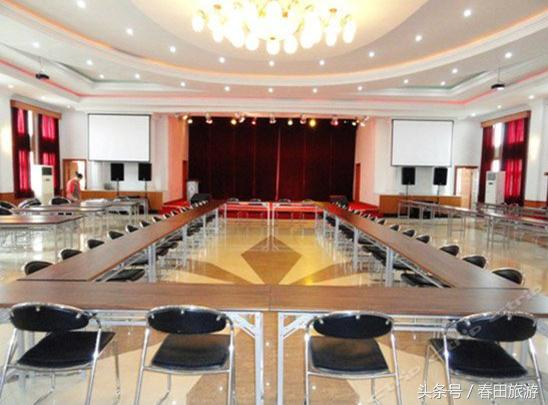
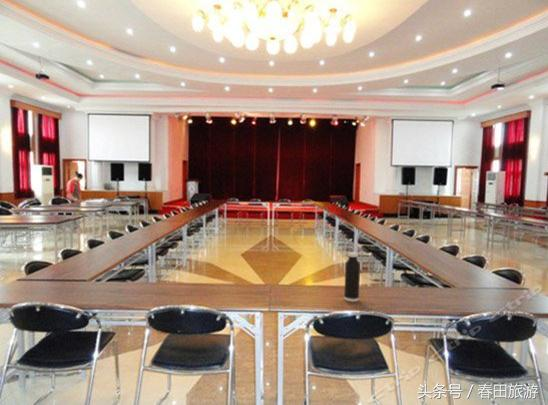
+ water bottle (352, 276)
